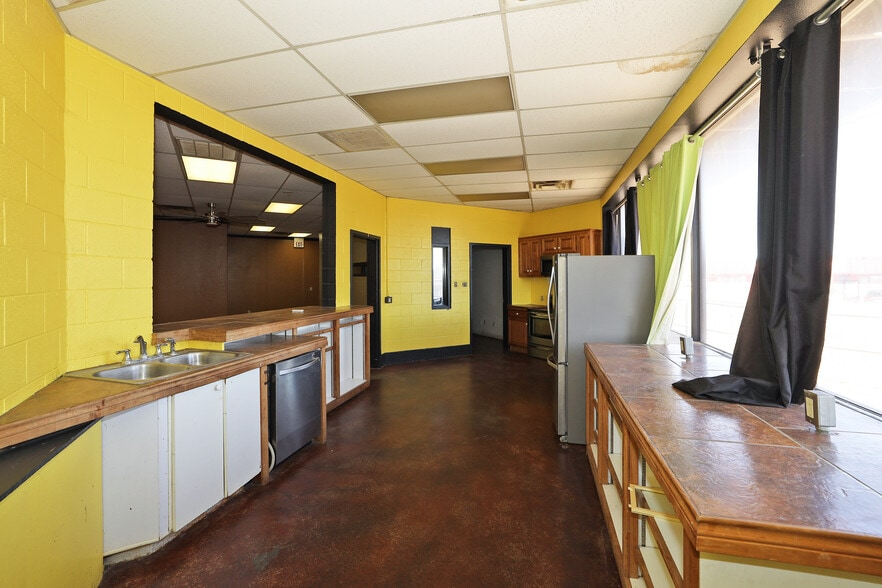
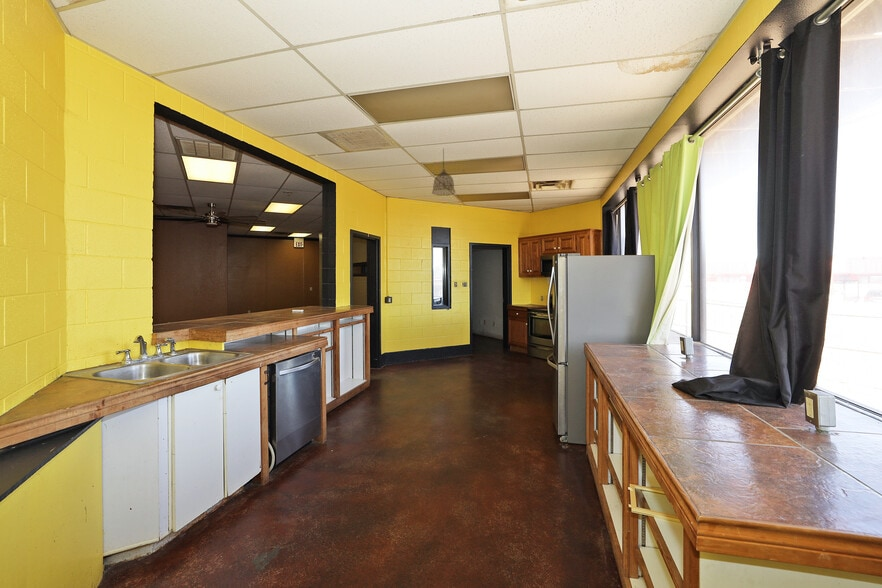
+ pendant lamp (443, 170)
